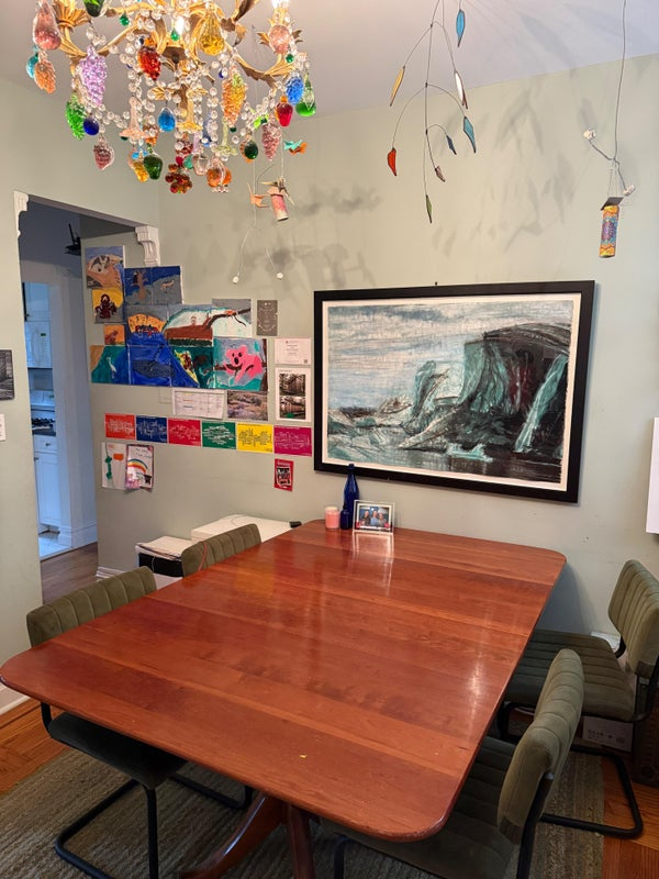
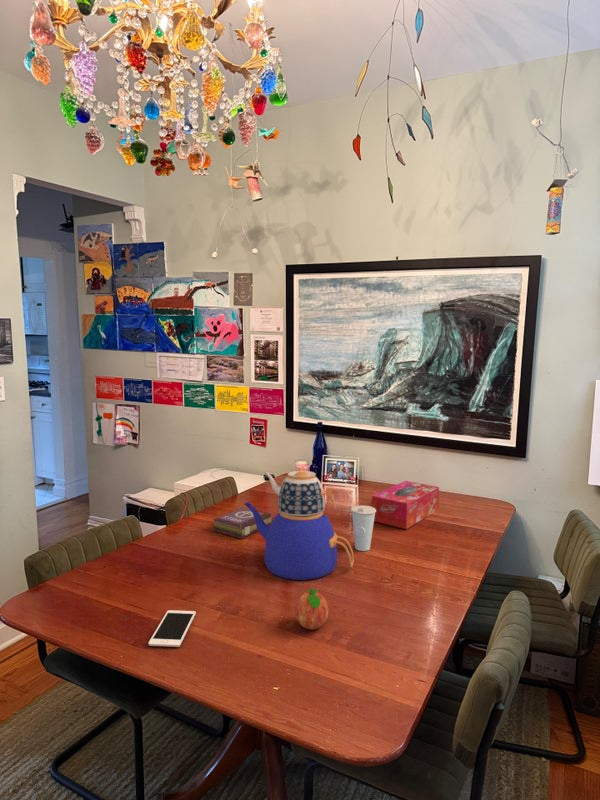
+ cup (363, 527)
+ fruit (311, 607)
+ teapot (299, 516)
+ book (242, 521)
+ tissue box (406, 503)
+ cell phone (173, 627)
